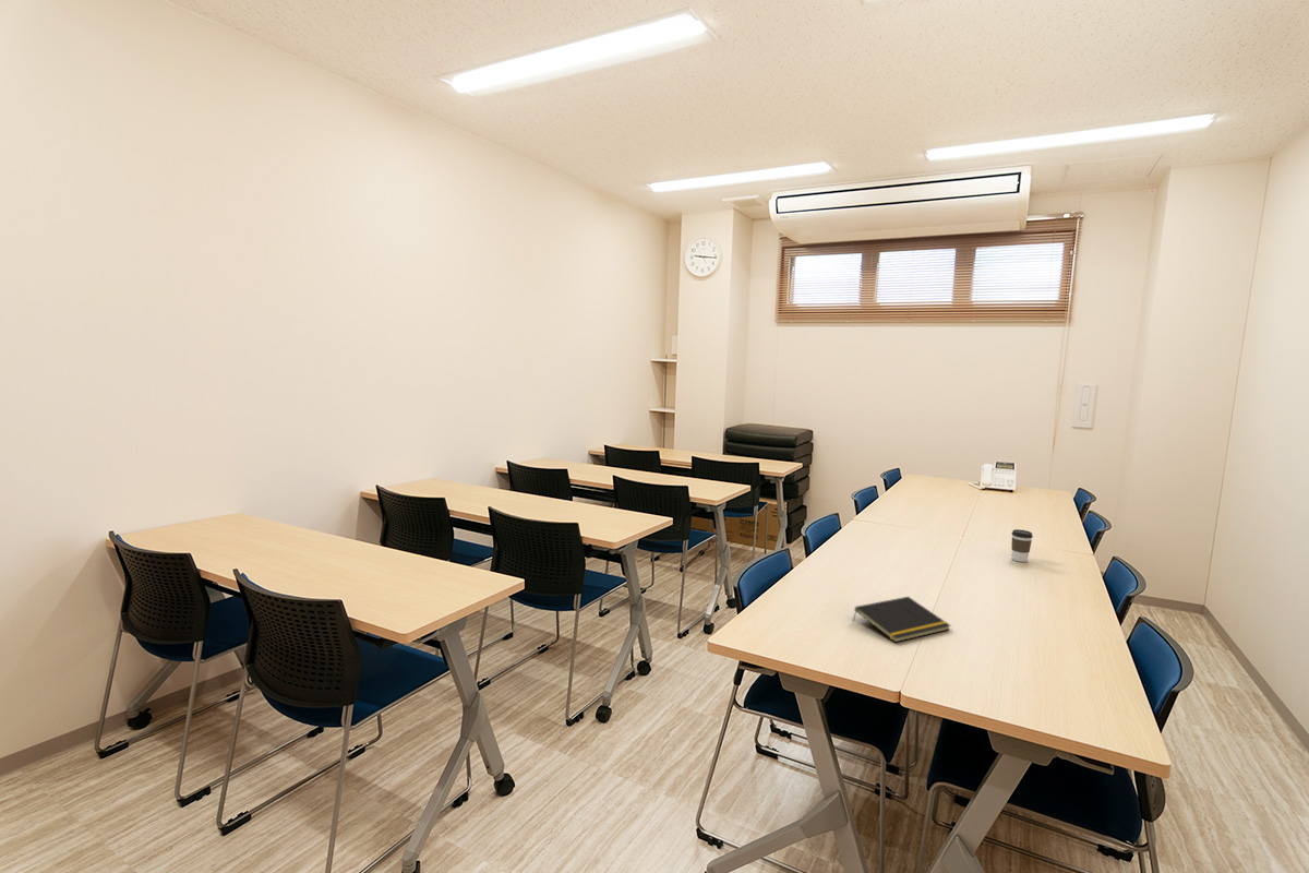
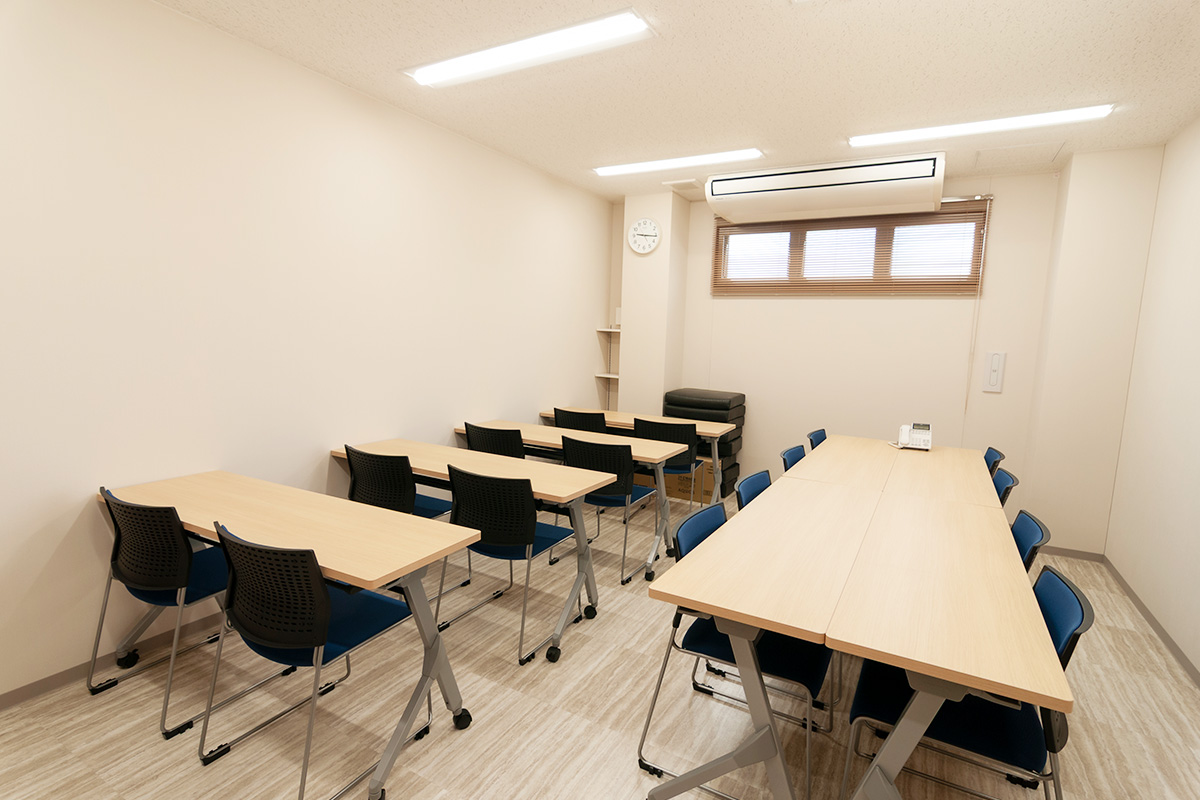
- coffee cup (1020, 546)
- notepad (902, 618)
